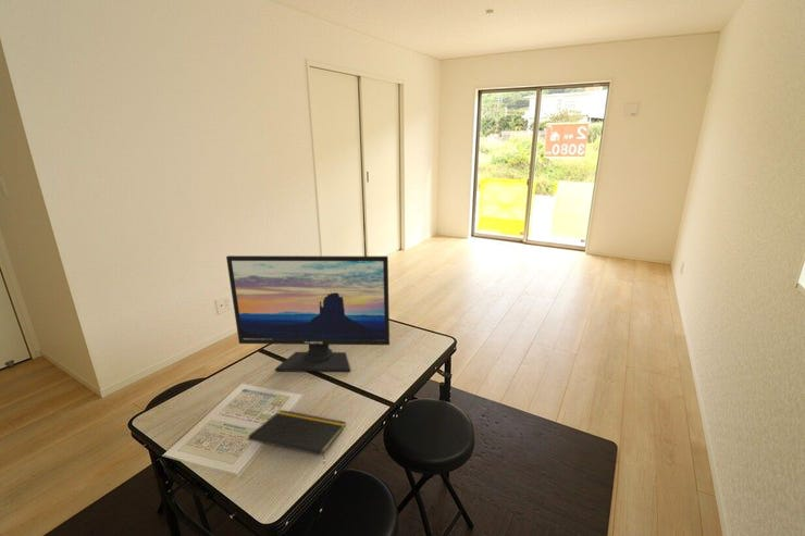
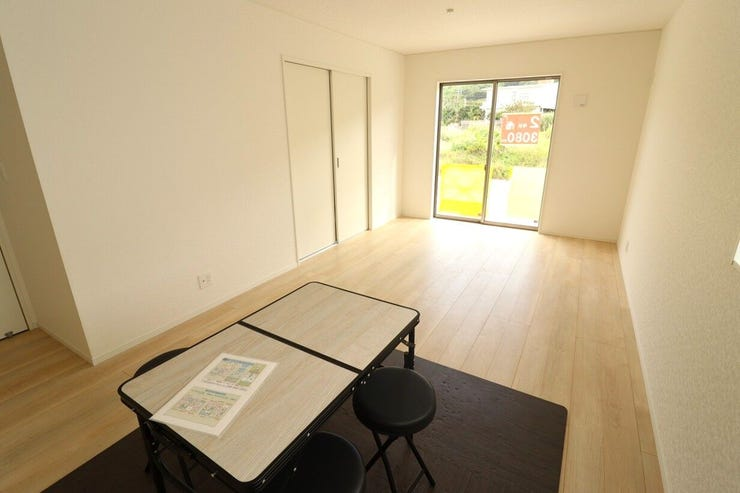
- computer monitor (313, 309)
- notepad (298, 431)
